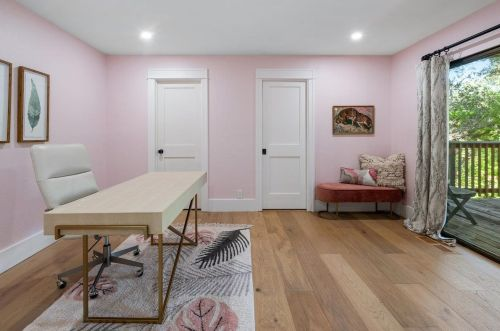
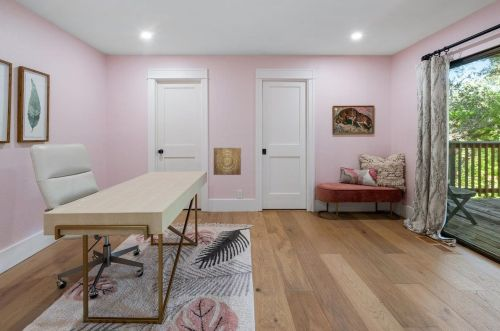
+ wall art (227, 161)
